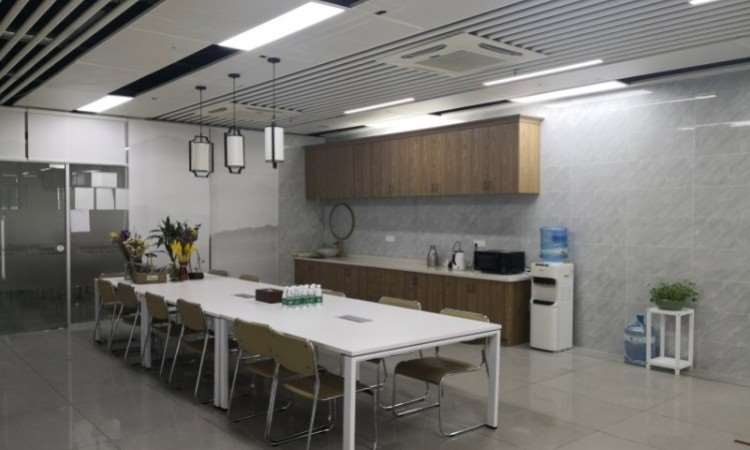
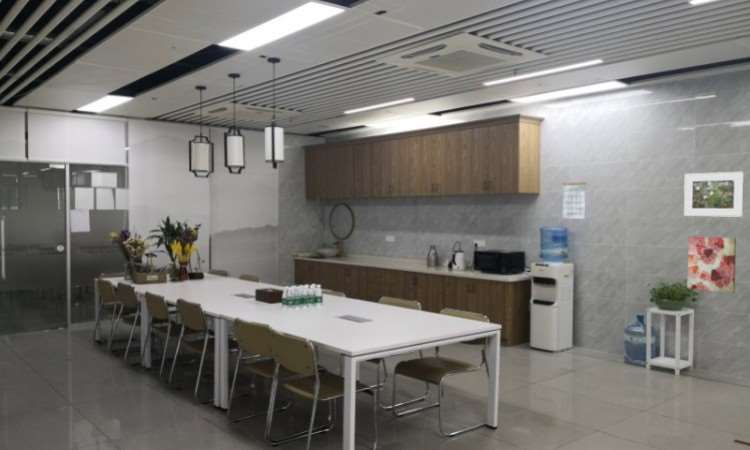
+ wall art (711, 264)
+ calendar (574, 196)
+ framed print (712, 194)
